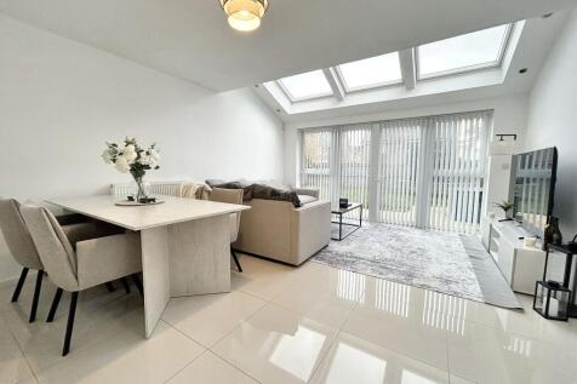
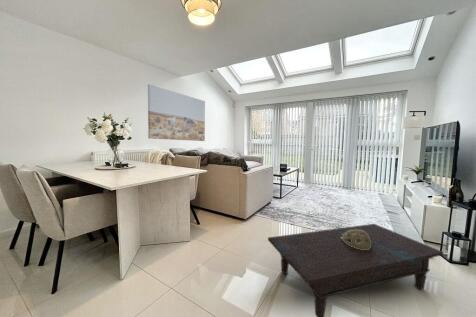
+ wall art (180, 117)
+ decorative bowl (354, 234)
+ coffee table (349, 262)
